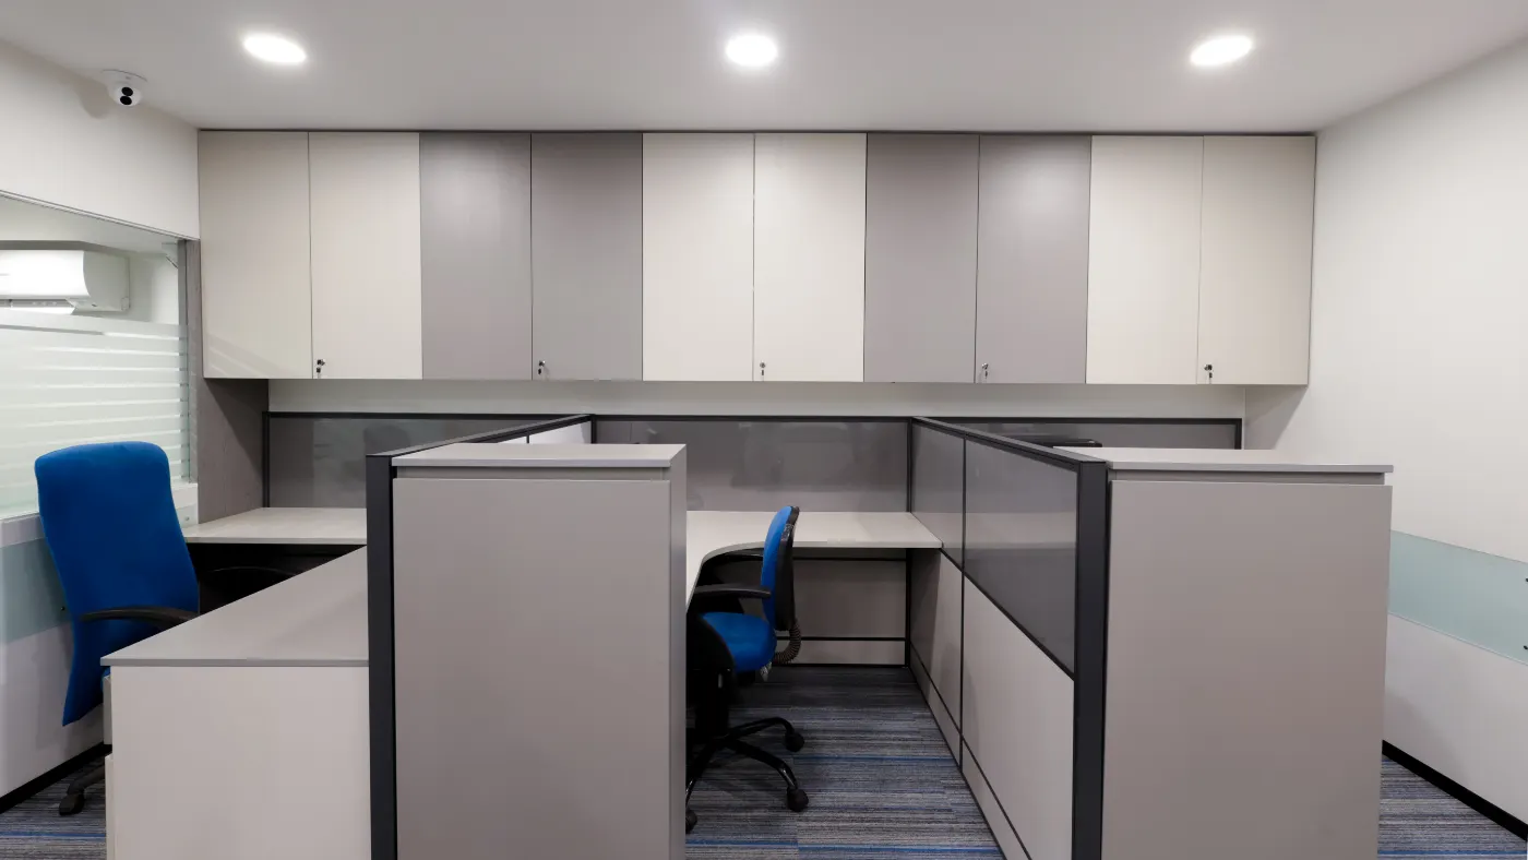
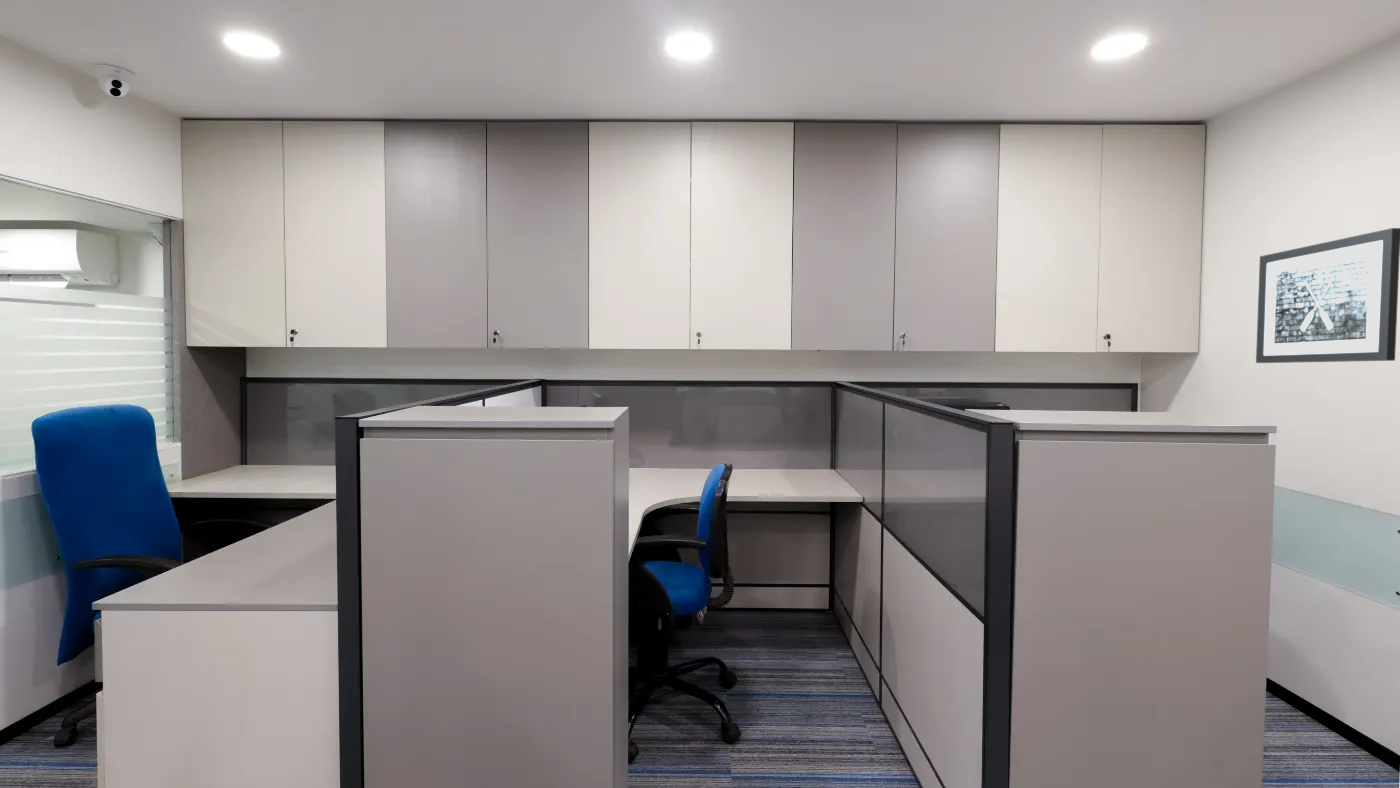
+ wall art (1320, 303)
